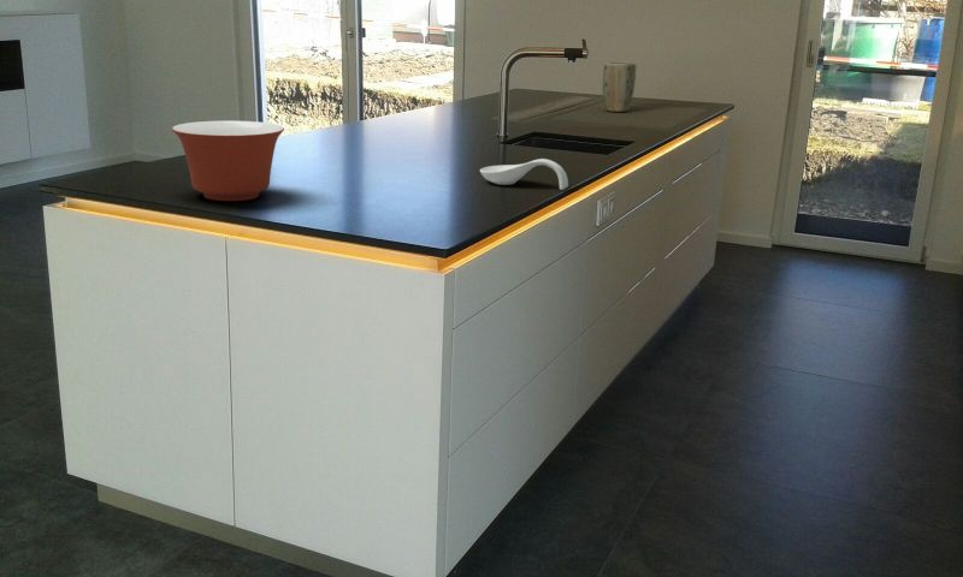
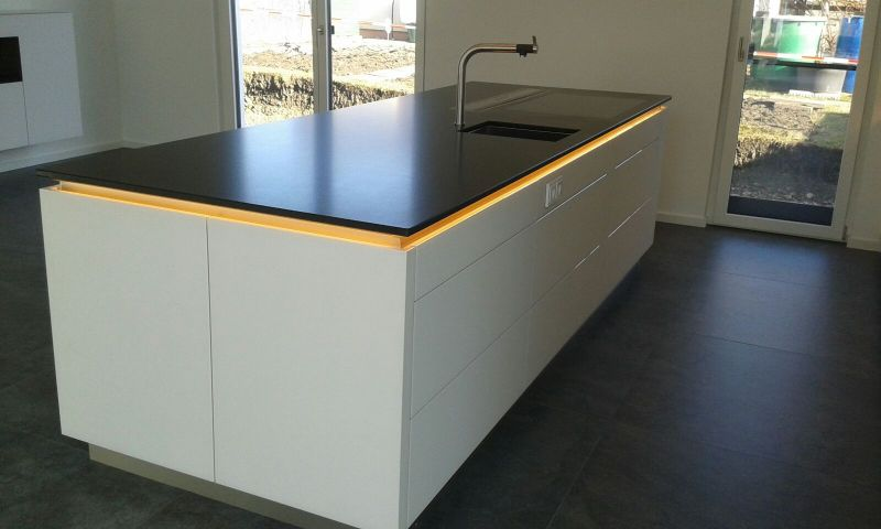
- plant pot (618, 87)
- mixing bowl (230, 161)
- spoon rest (524, 171)
